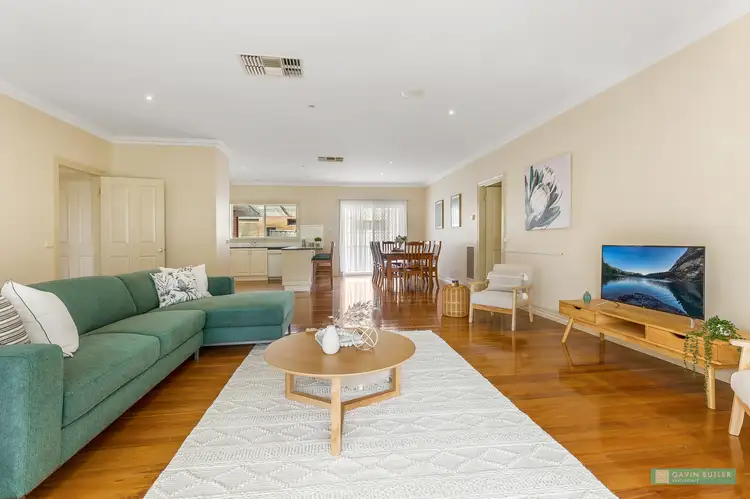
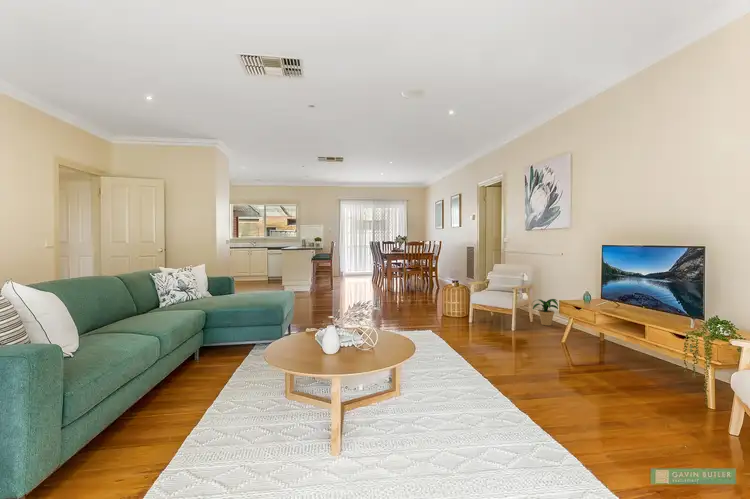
+ potted plant (546, 311)
